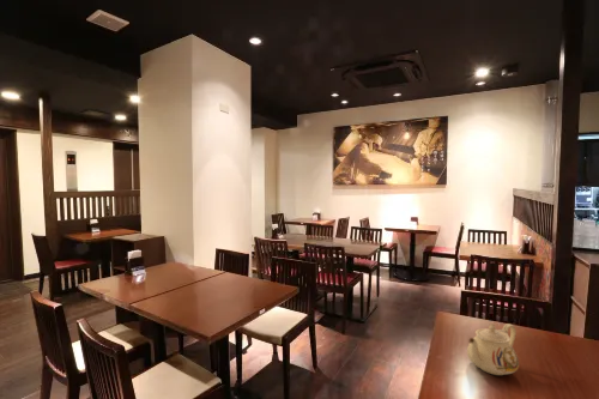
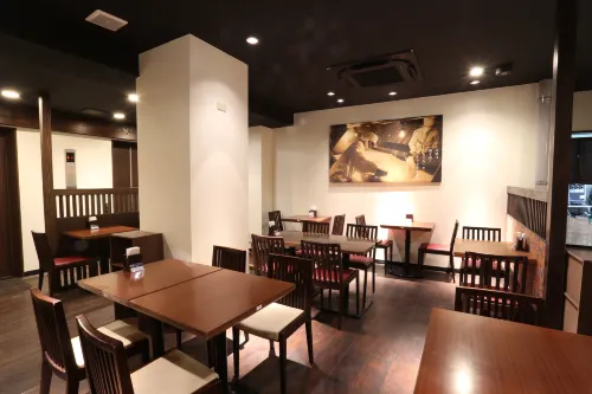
- teapot (492, 345)
